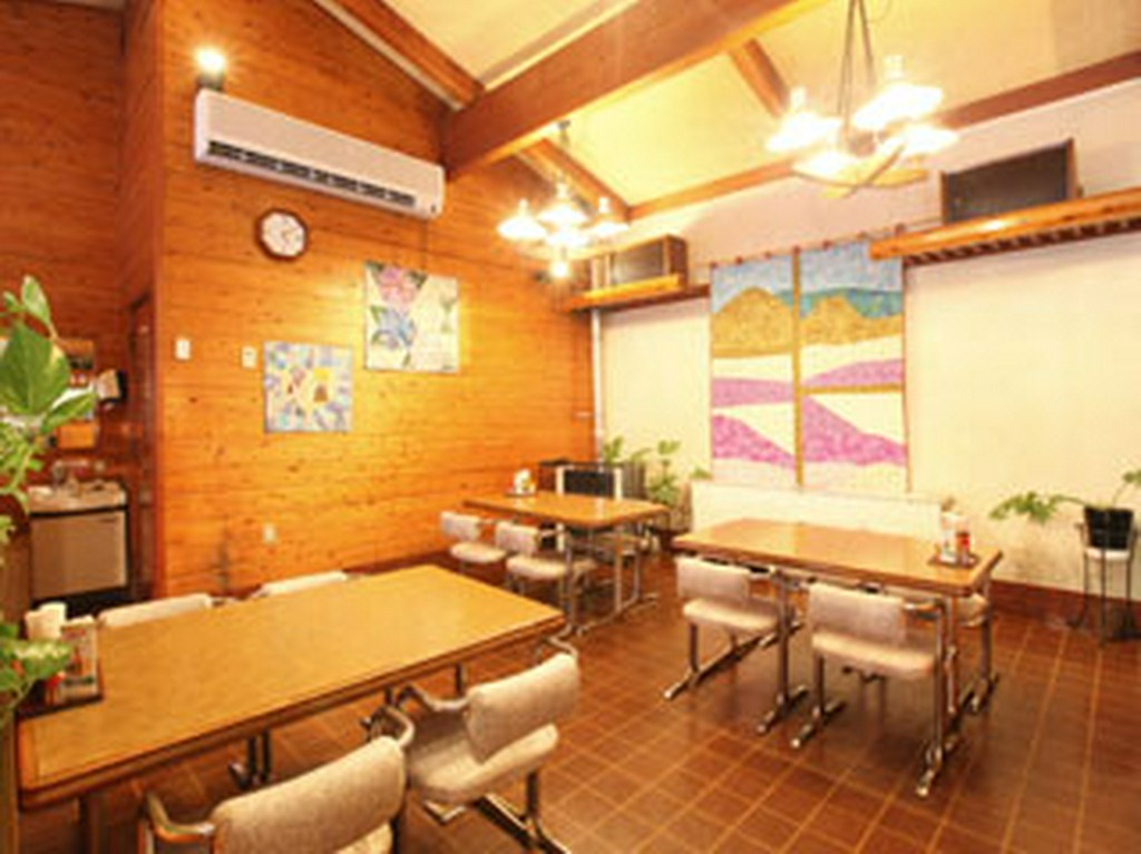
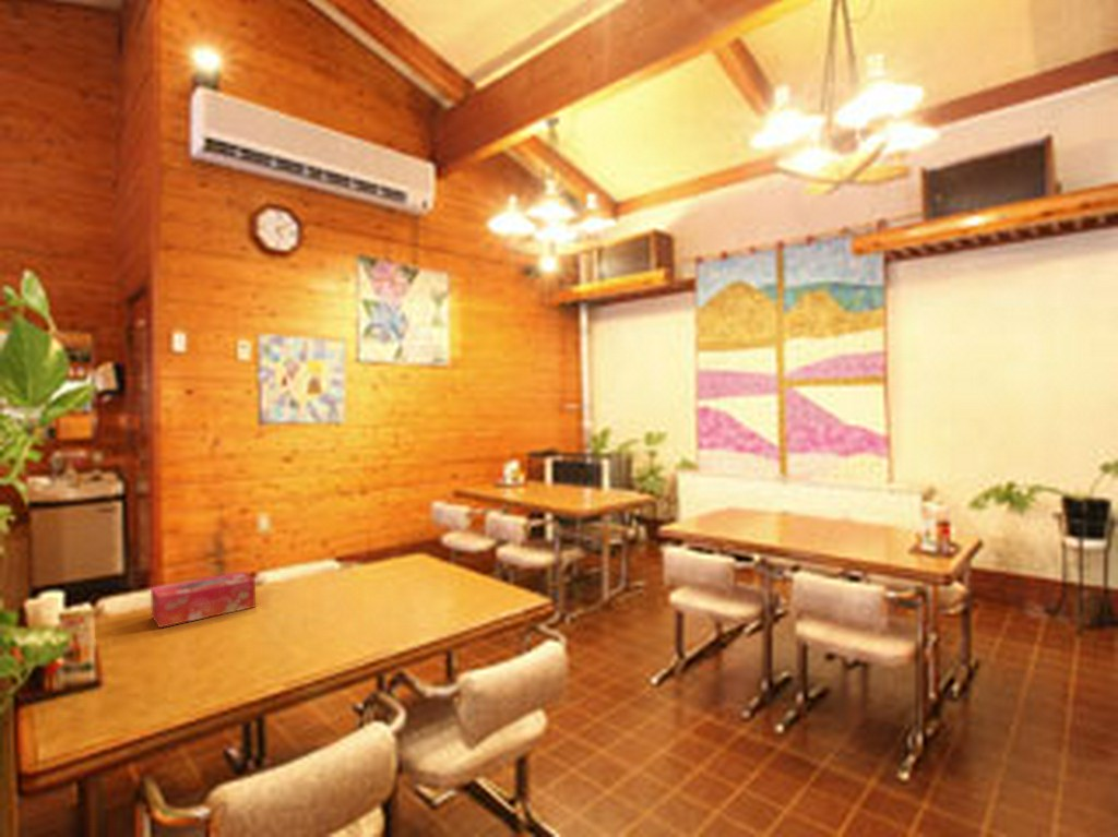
+ tissue box (204, 597)
